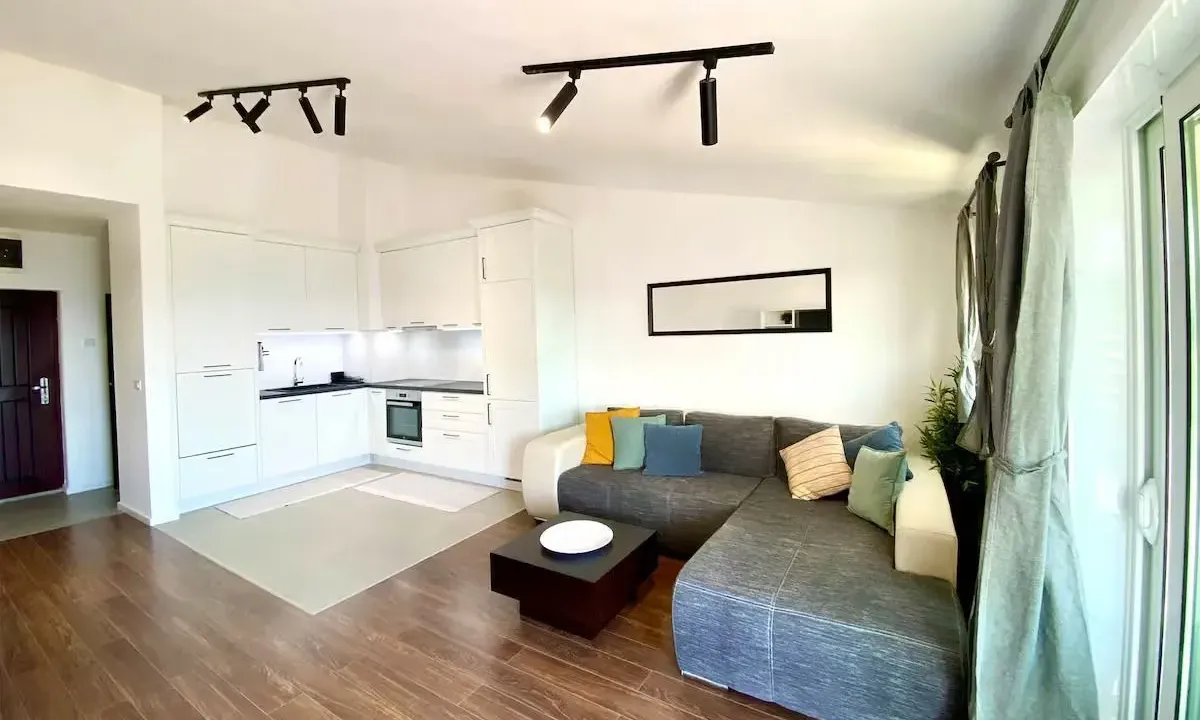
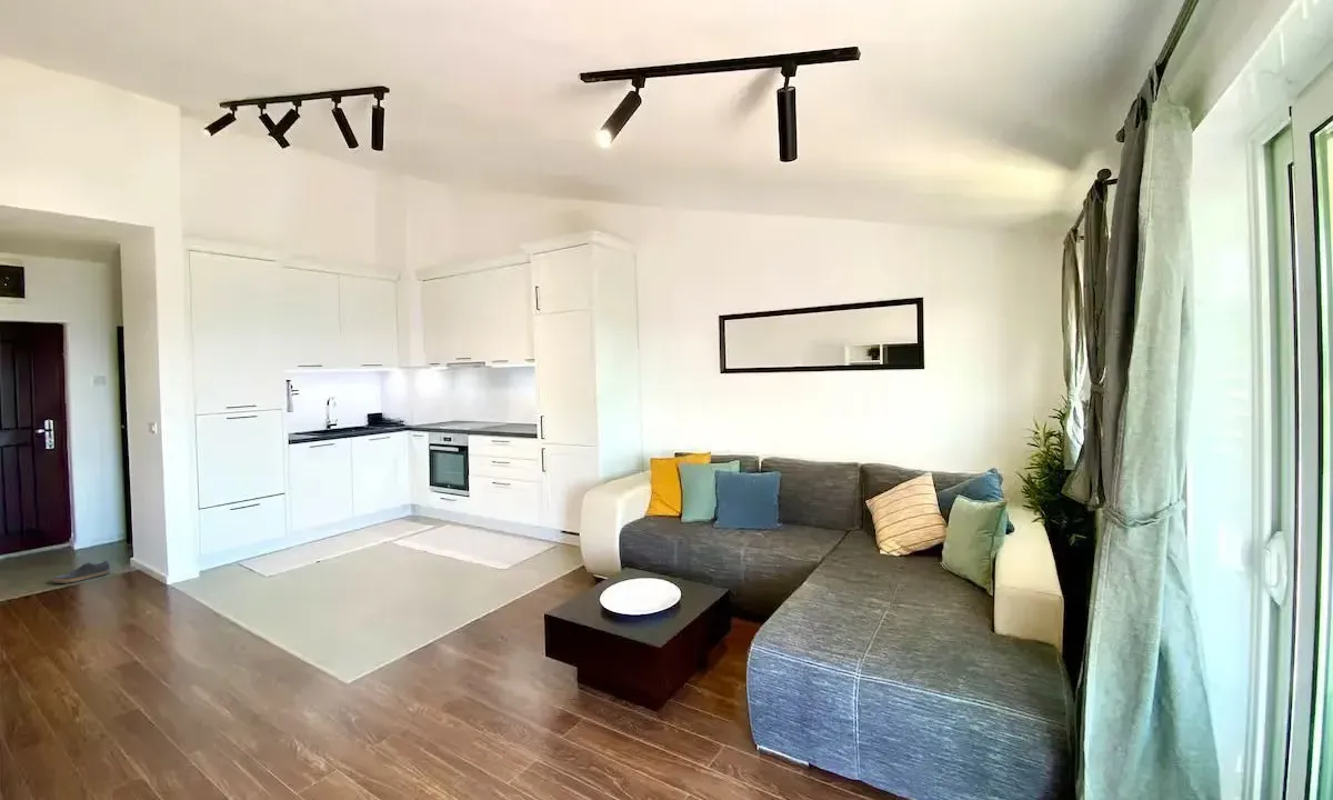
+ shoe (82, 571)
